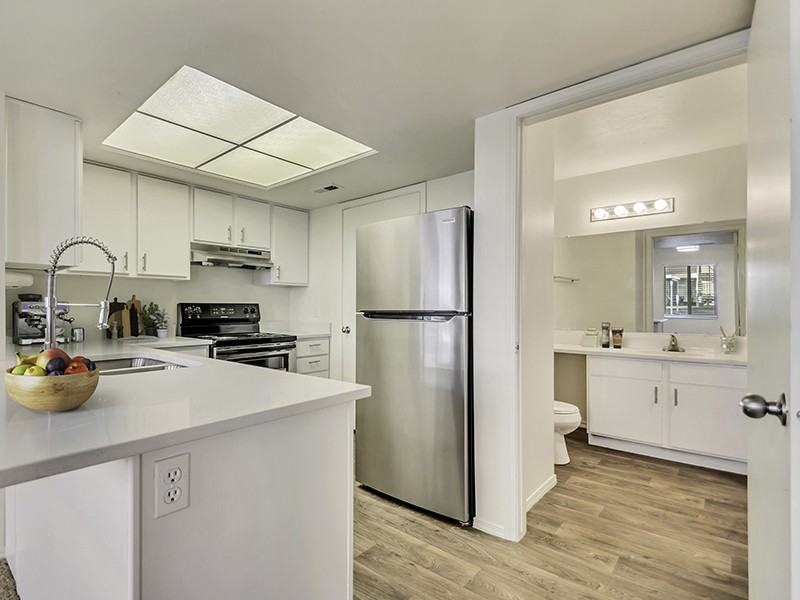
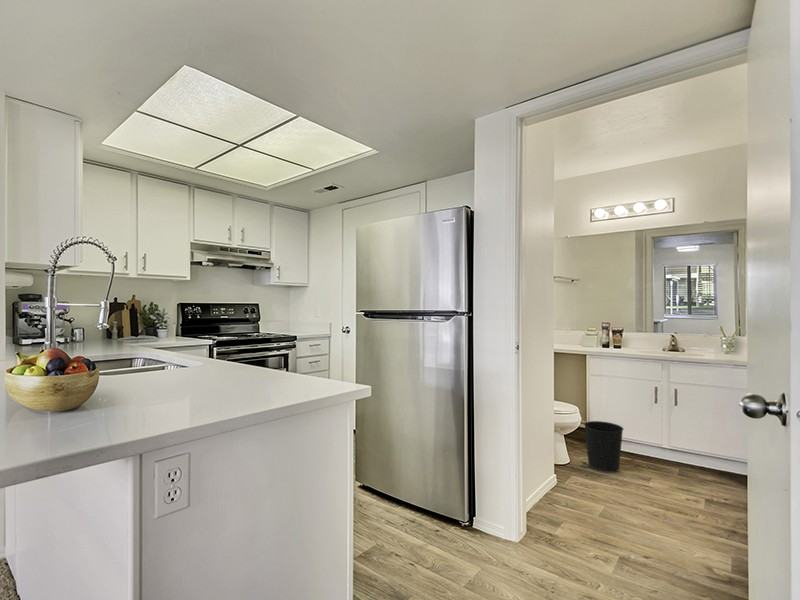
+ wastebasket (603, 446)
